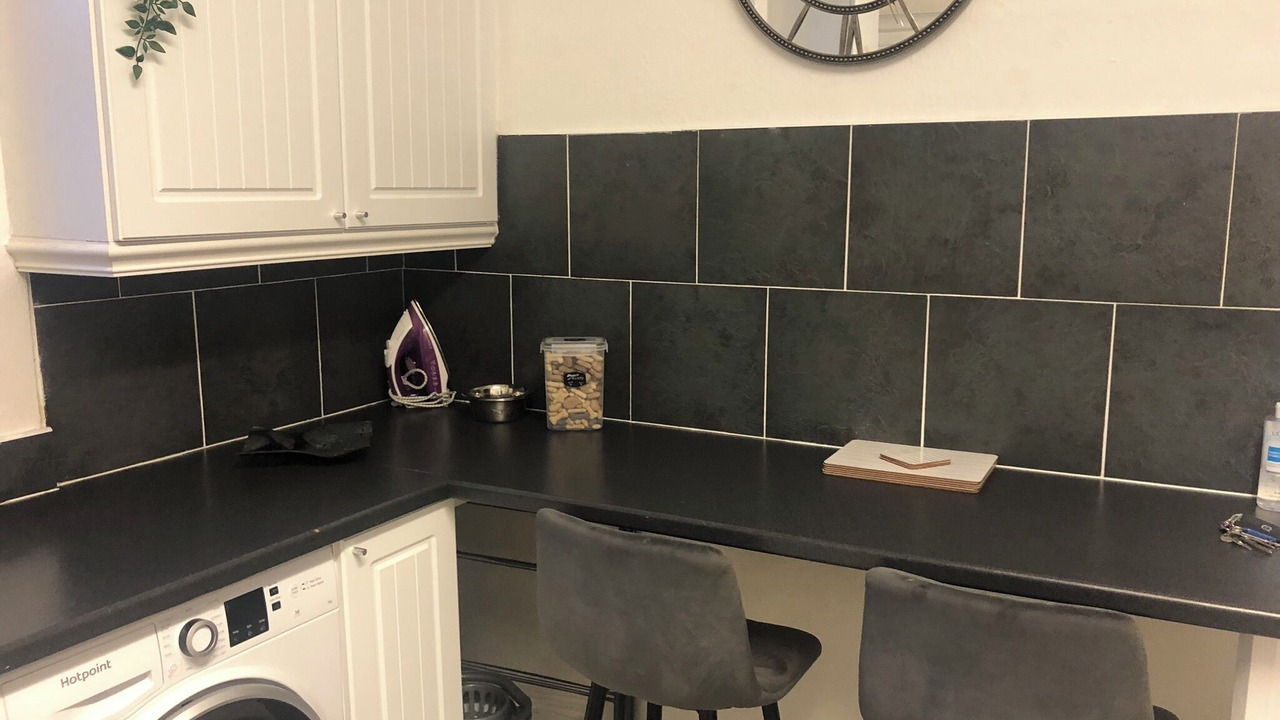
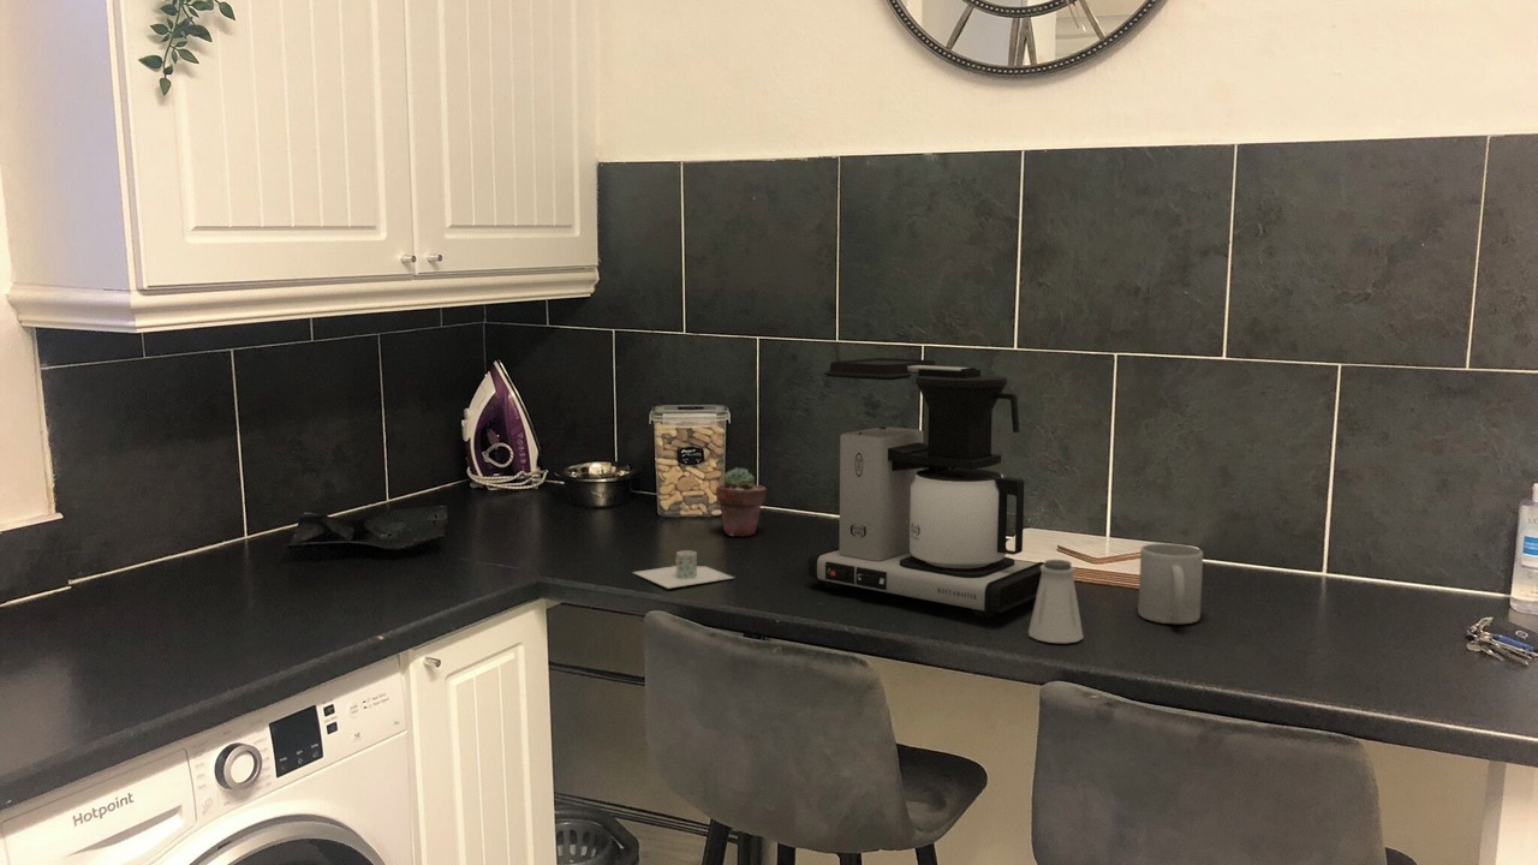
+ saltshaker (1056, 598)
+ potted succulent (740, 500)
+ coffee maker (930, 479)
+ mug (682, 562)
+ mug (1172, 585)
